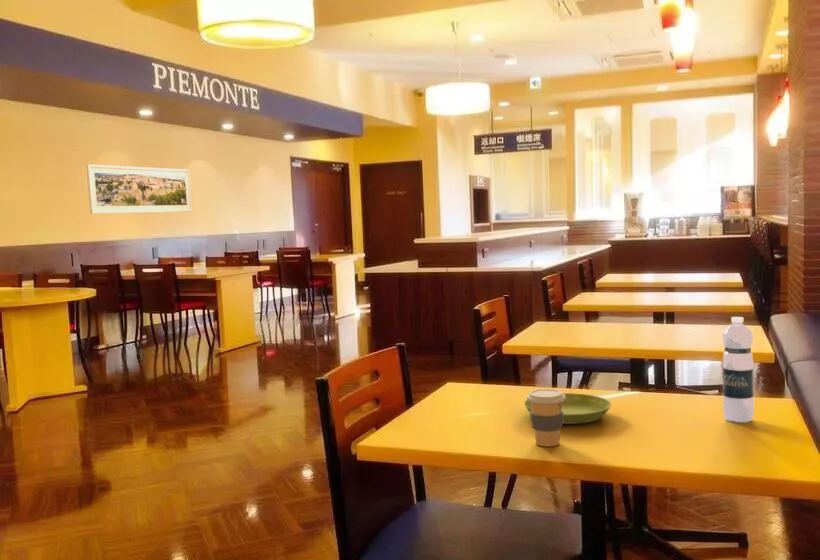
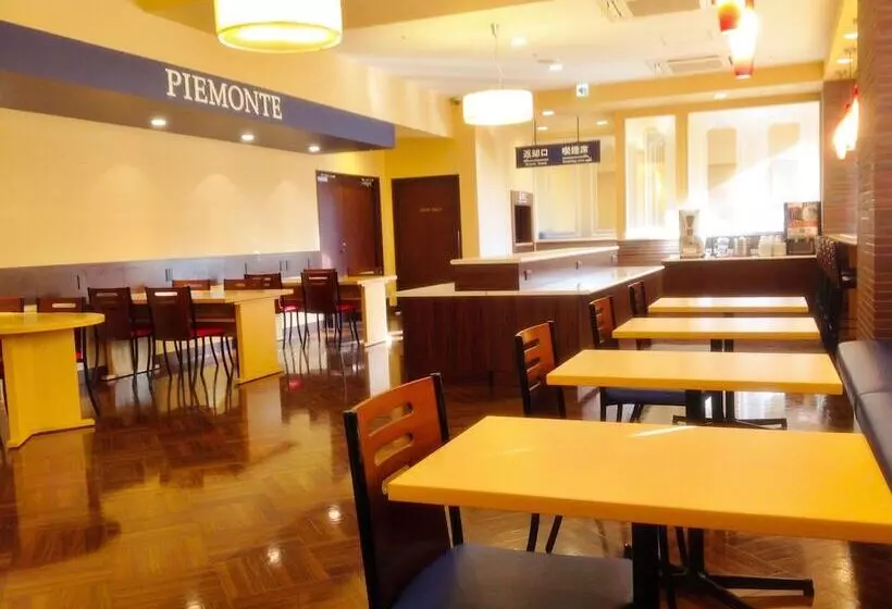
- saucer (567, 409)
- coffee cup (546, 418)
- water bottle (737, 368)
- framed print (143, 190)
